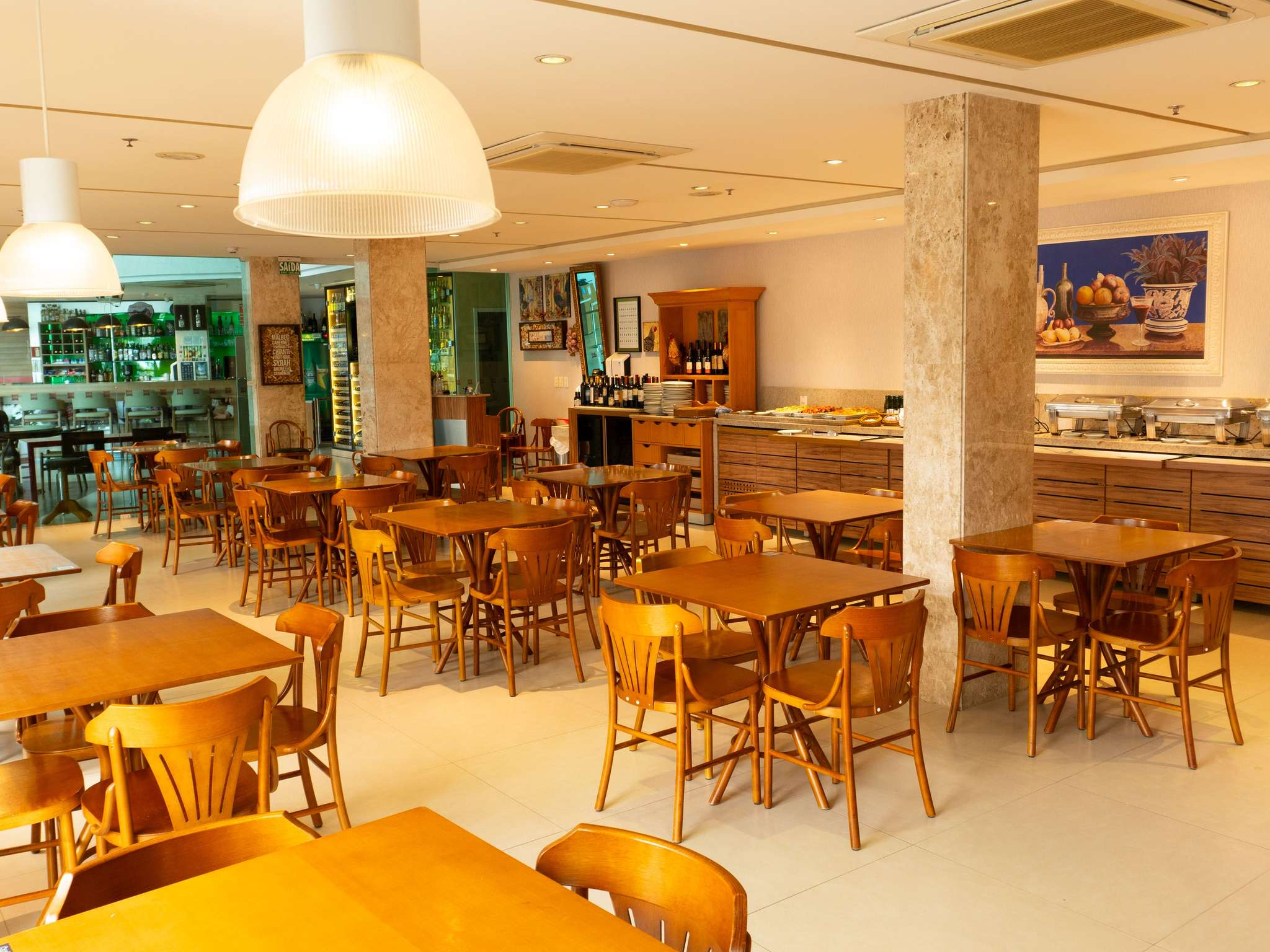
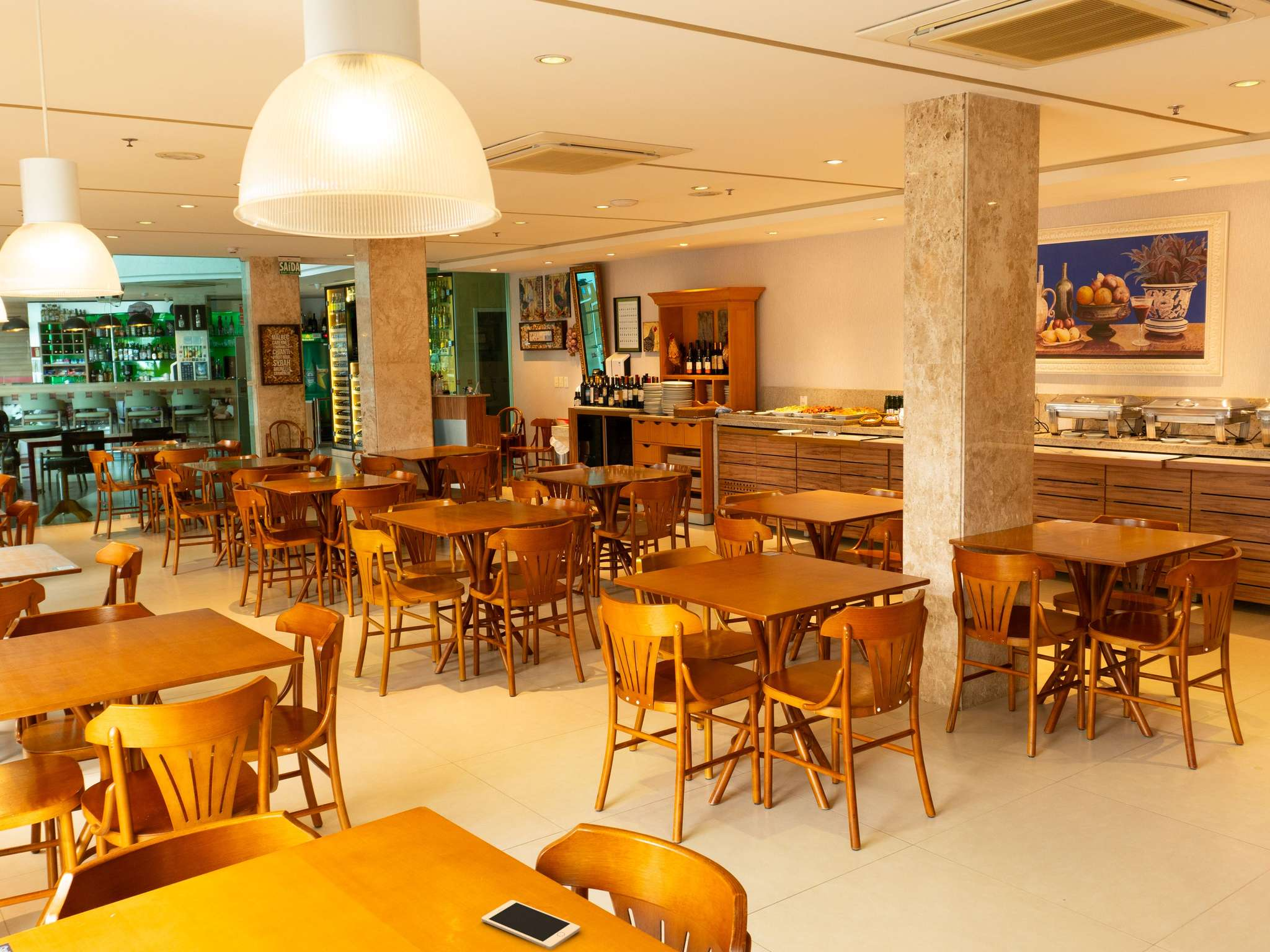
+ cell phone (530, 923)
